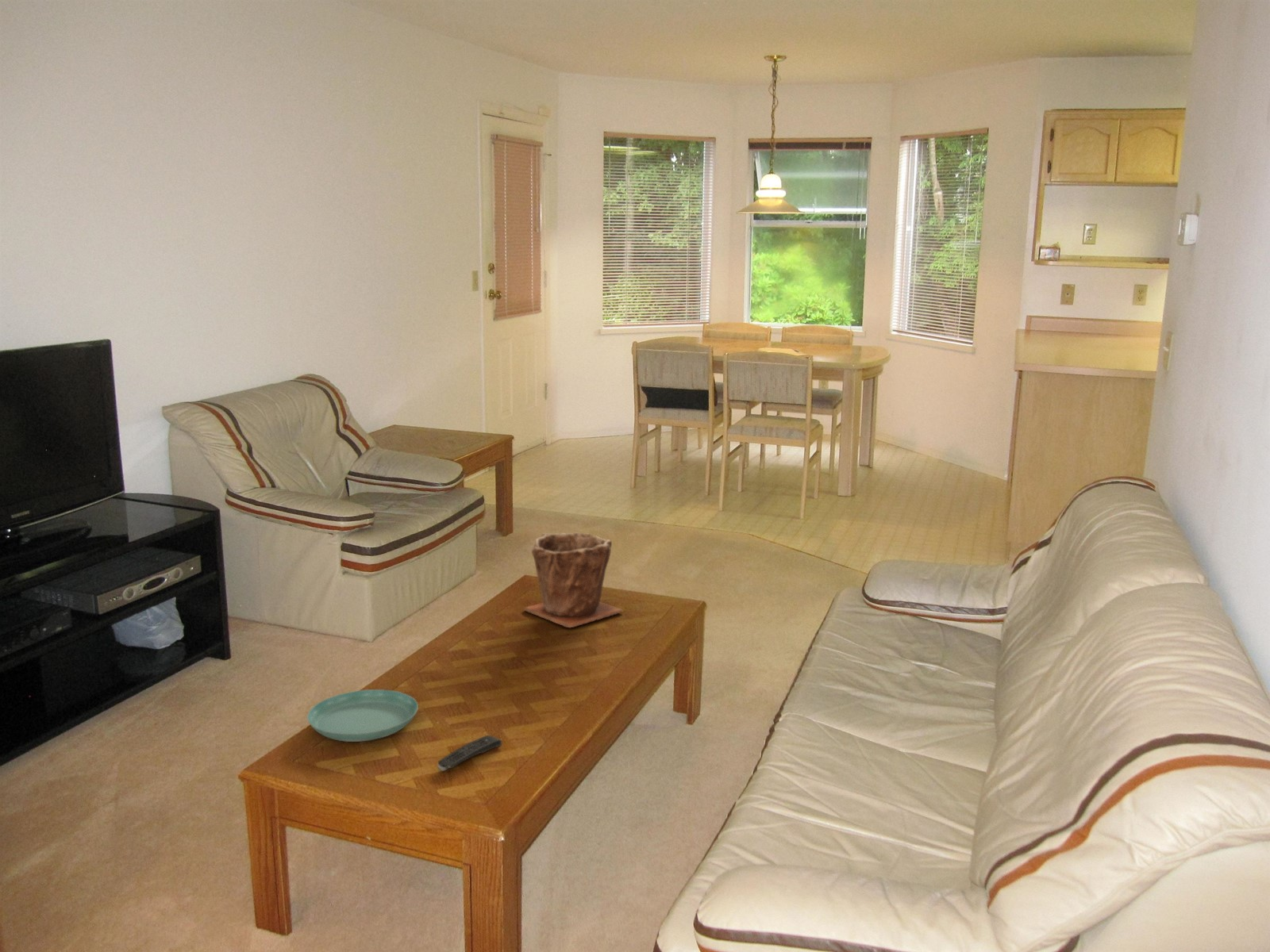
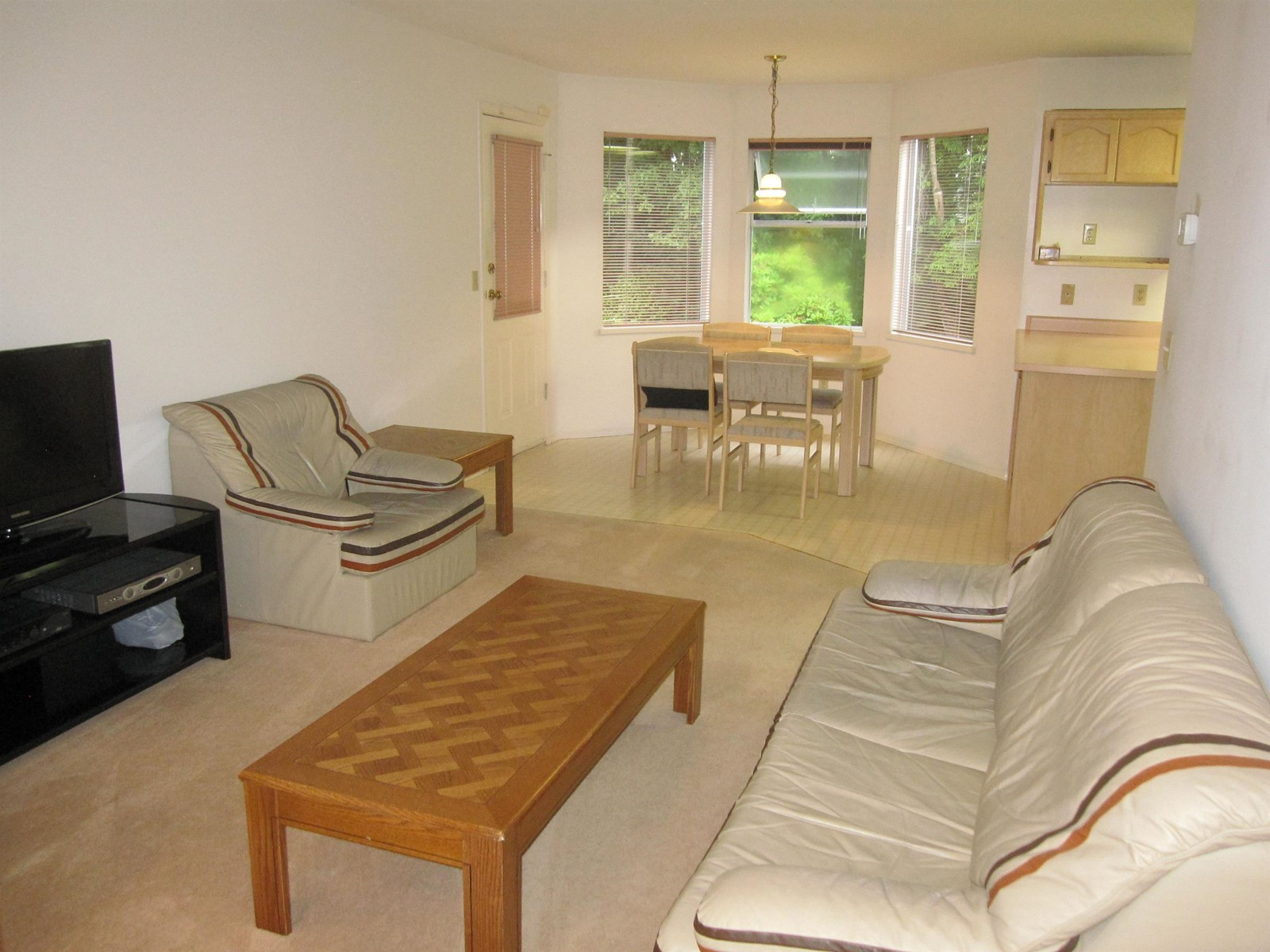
- saucer (364, 716)
- remote control (468, 752)
- plant pot (573, 574)
